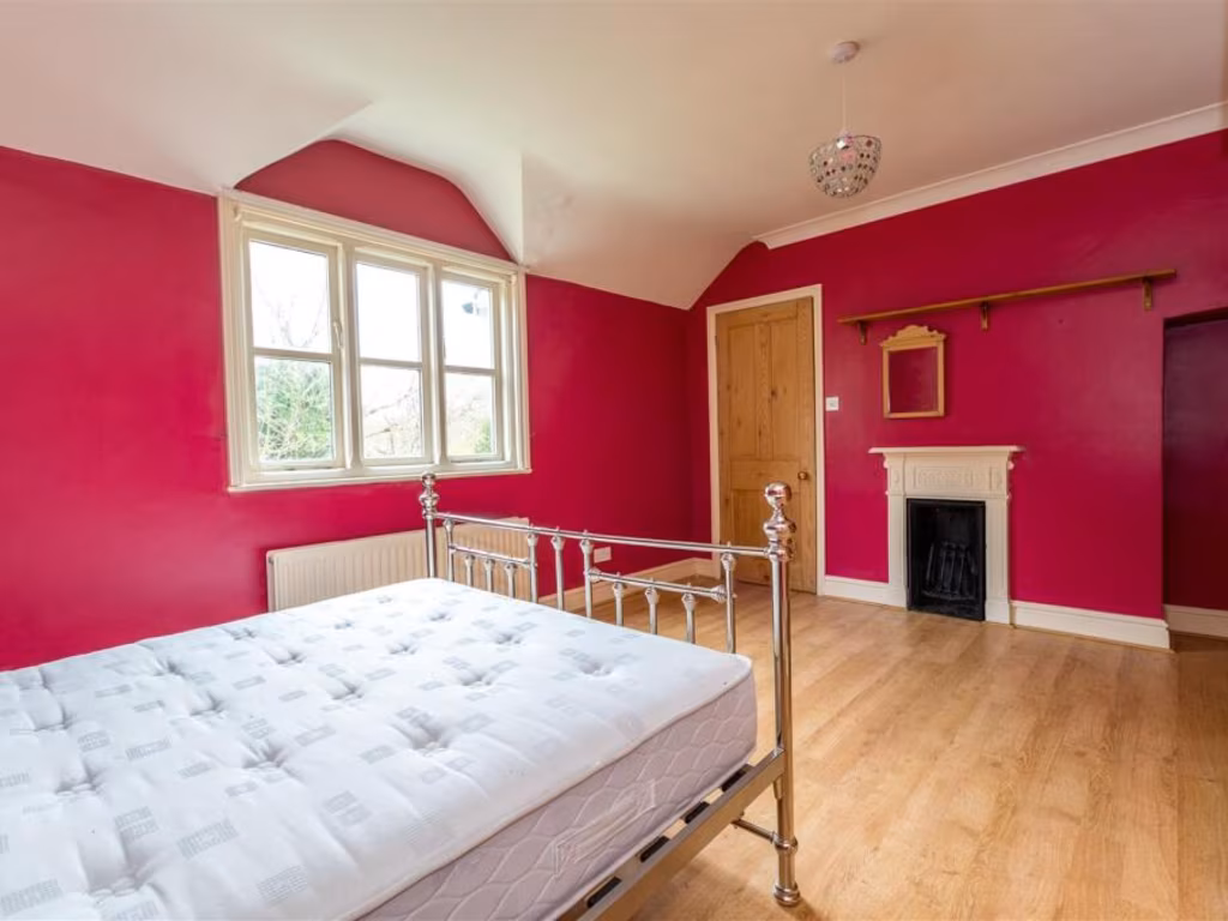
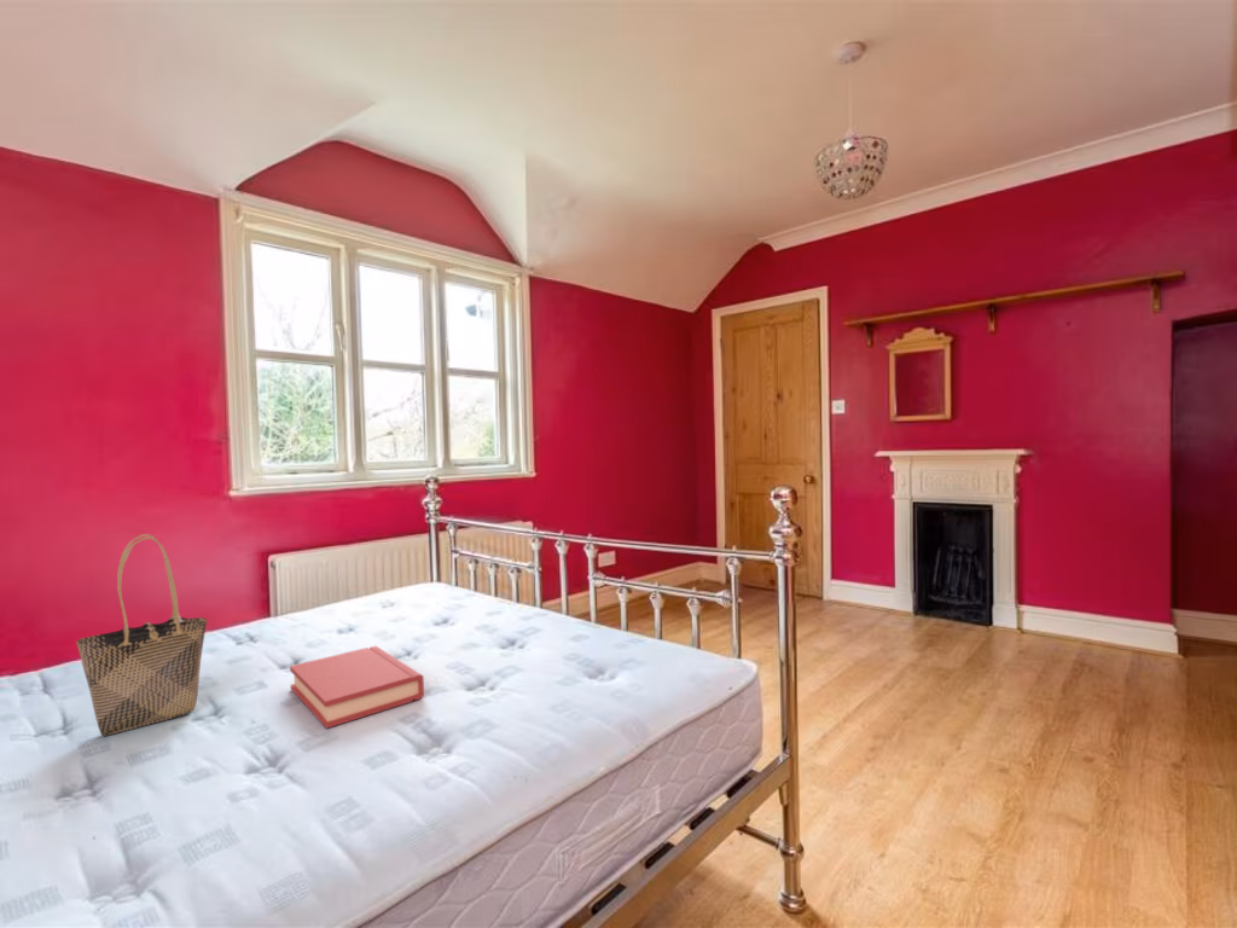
+ hardback book (355, 682)
+ tote bag (145, 630)
